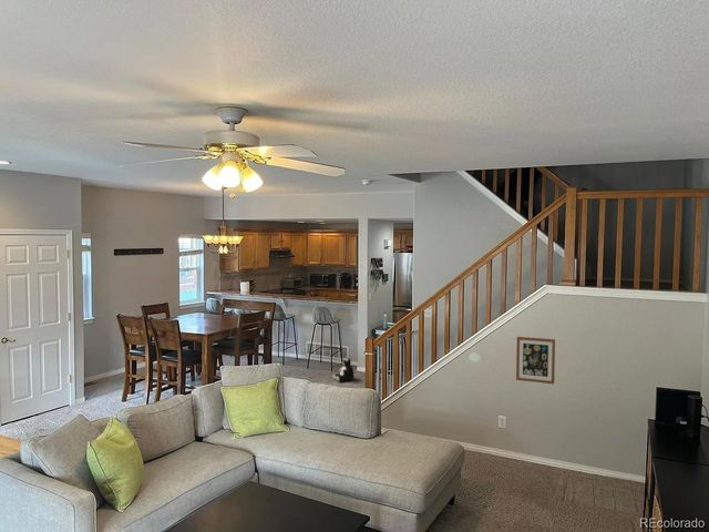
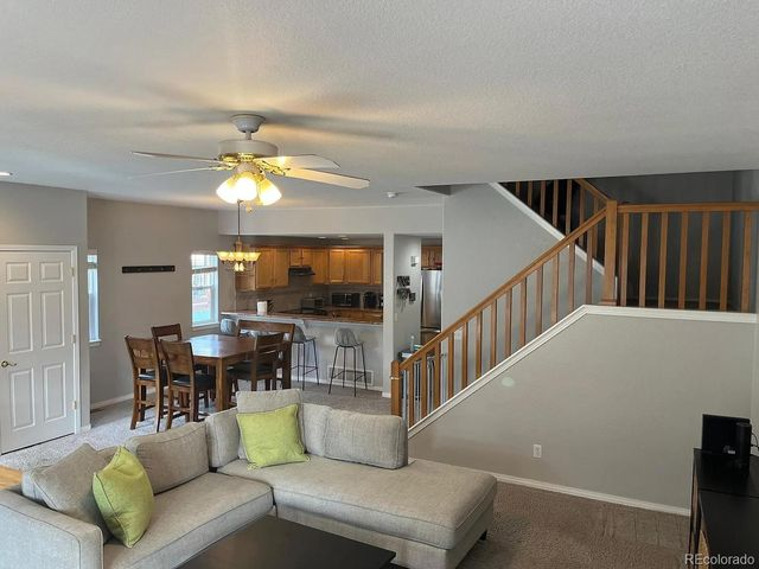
- wall art (535, 359)
- plush toy (343, 368)
